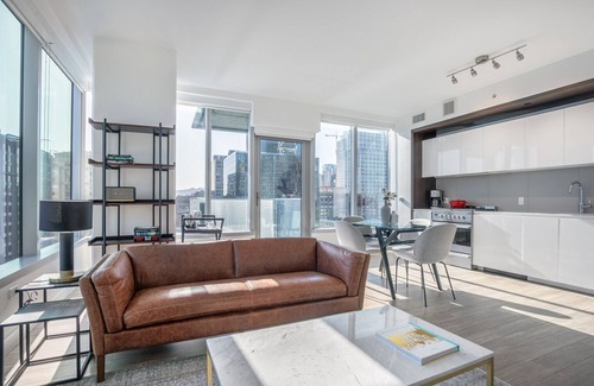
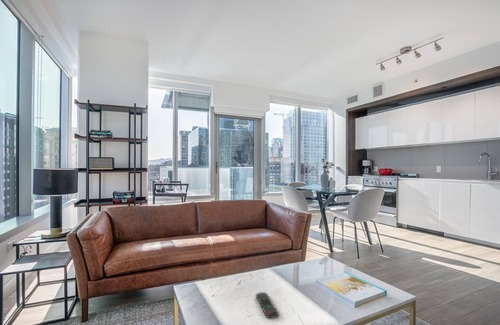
+ remote control (266, 304)
